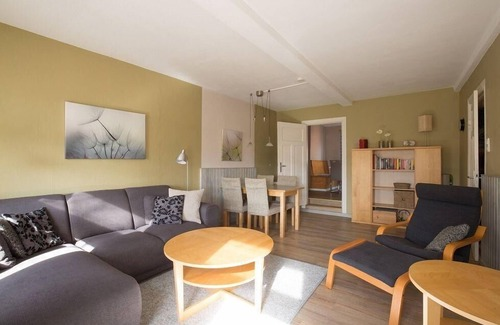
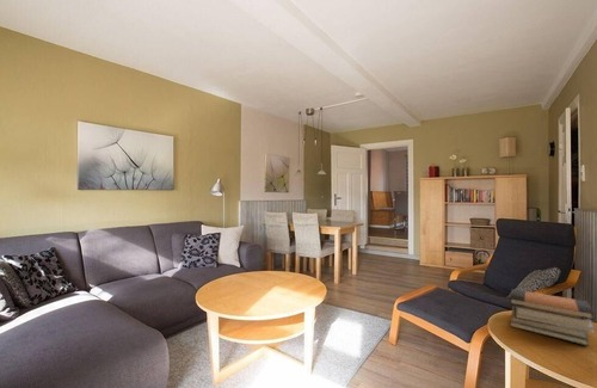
+ book stack (548, 314)
